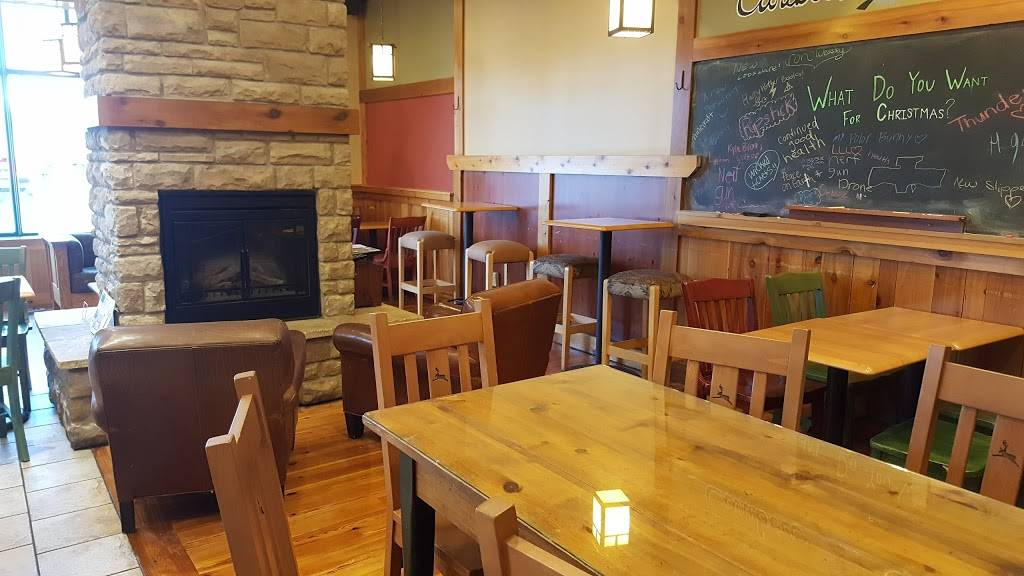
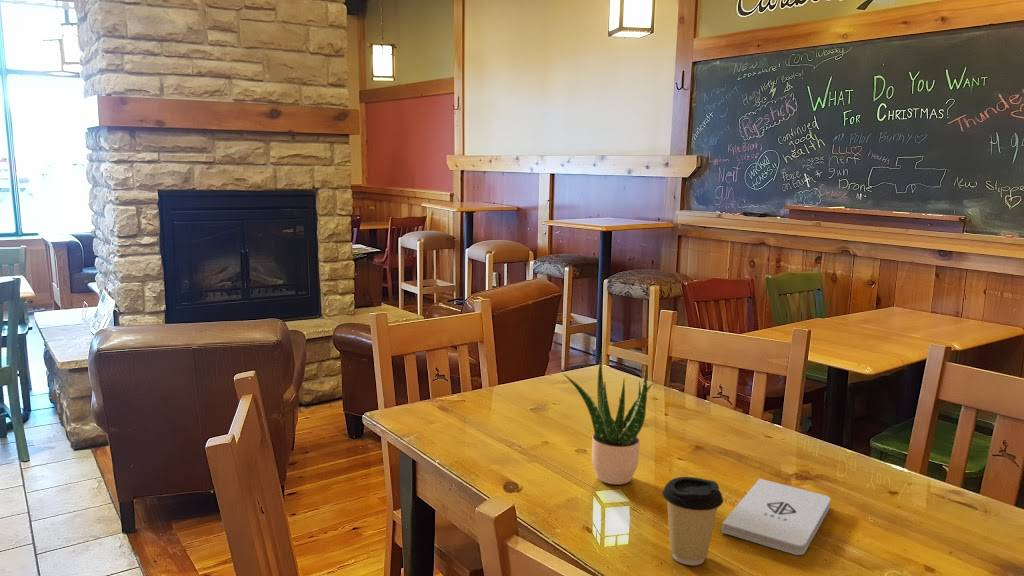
+ coffee cup (690, 520)
+ notepad (778, 514)
+ potted plant (616, 417)
